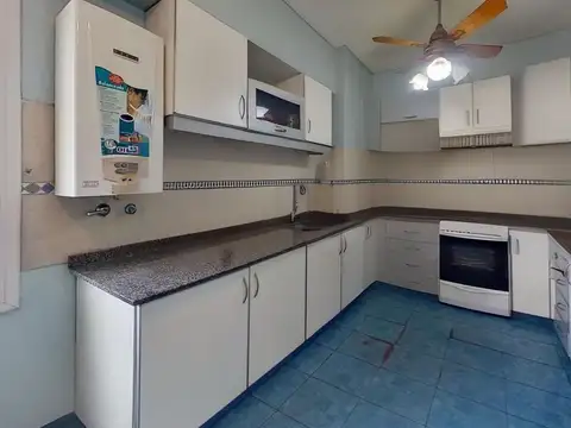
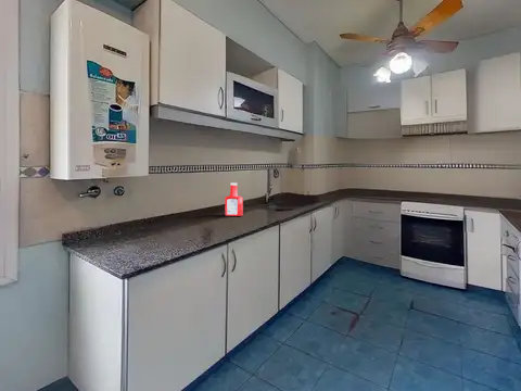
+ soap bottle (233, 199)
